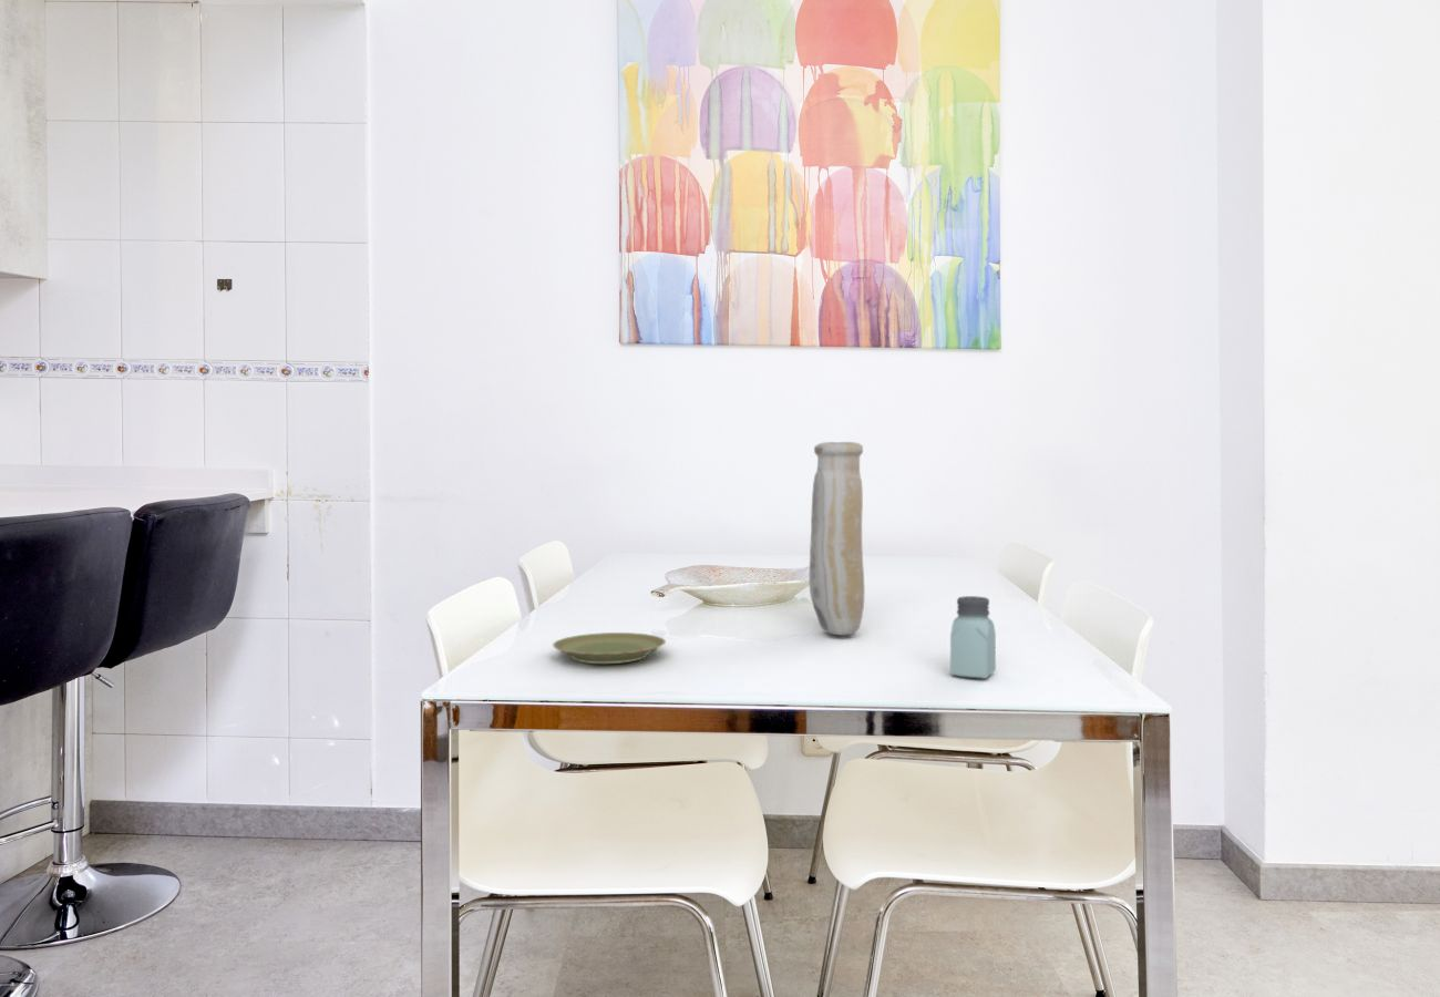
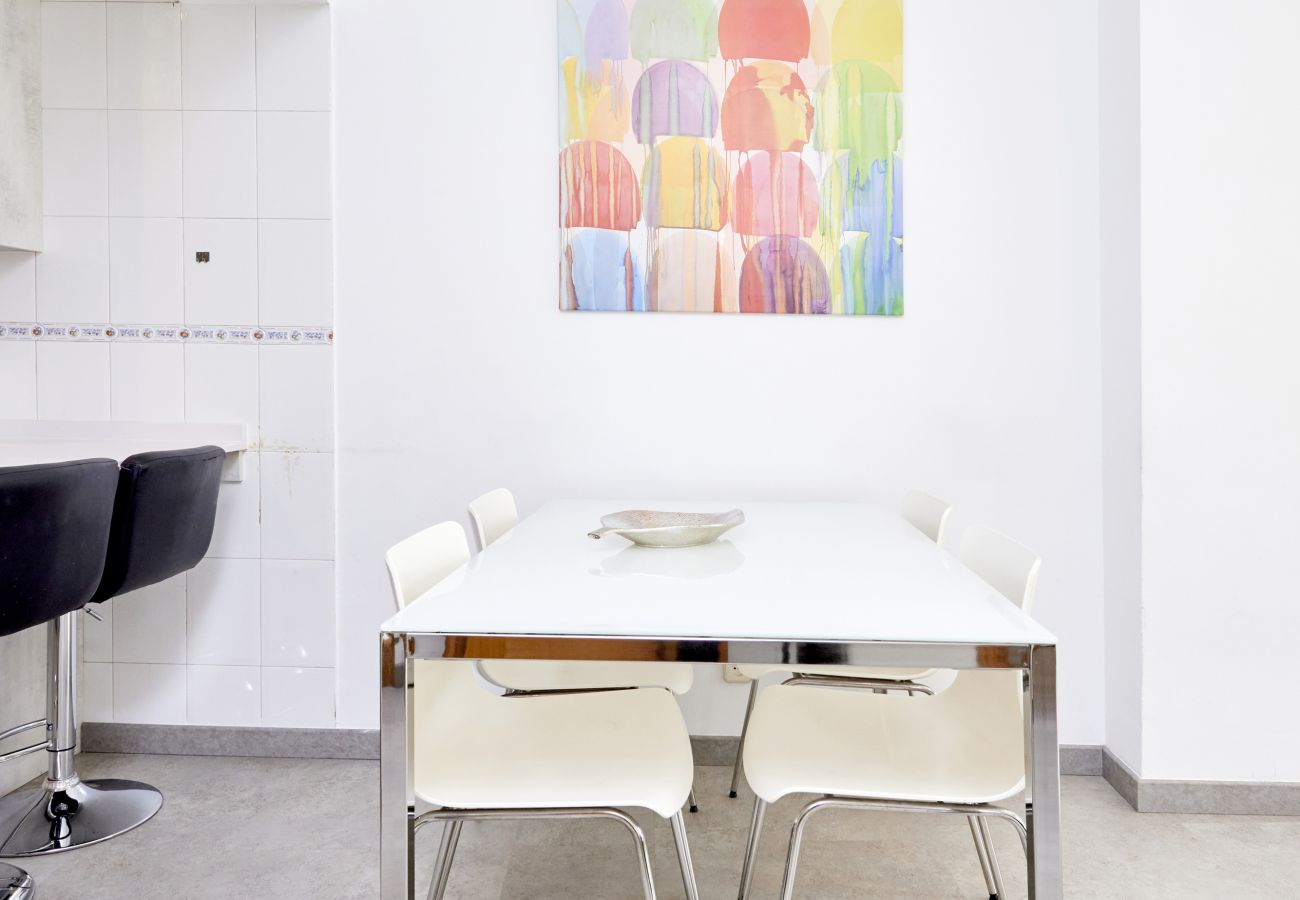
- saltshaker (973, 636)
- plate (609, 649)
- vase (836, 537)
